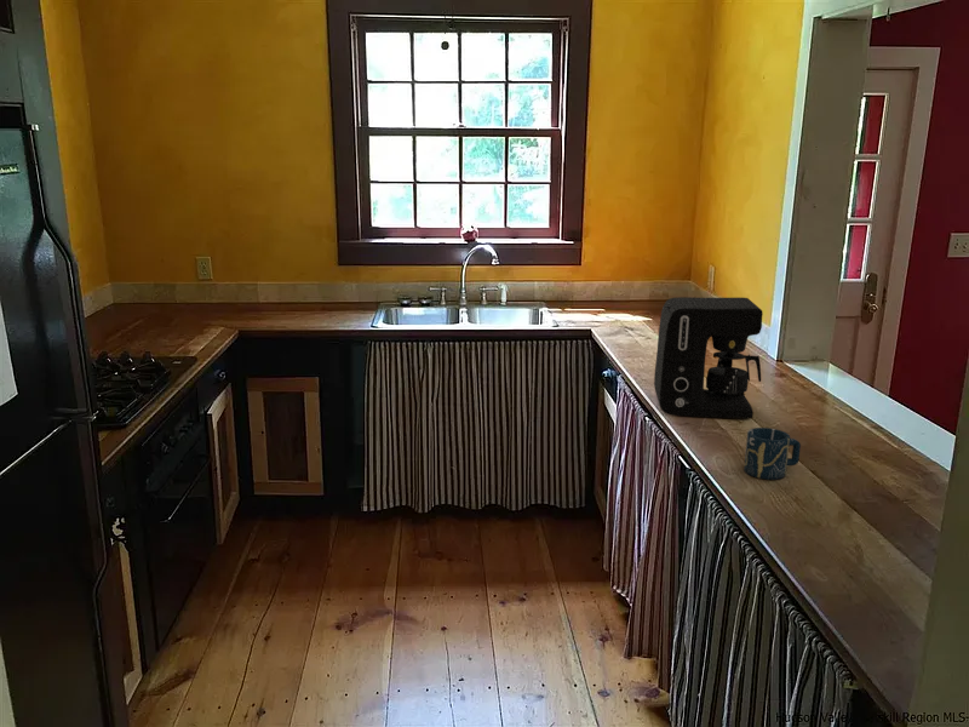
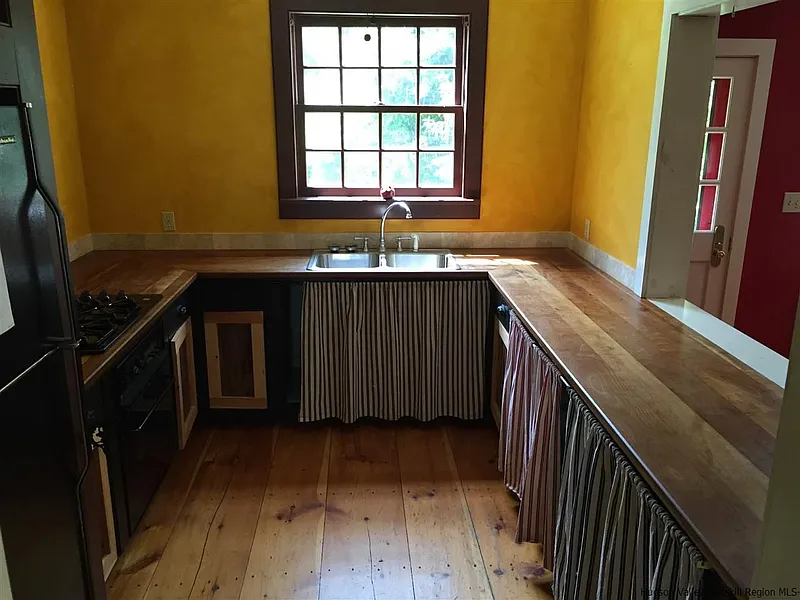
- coffee maker (713, 355)
- cup (773, 452)
